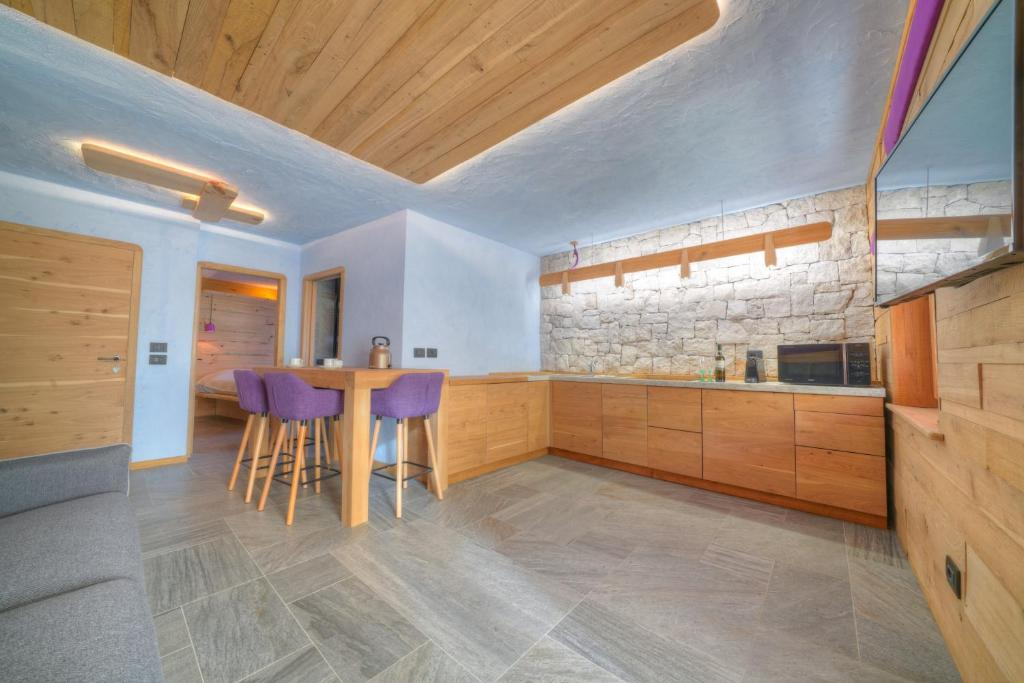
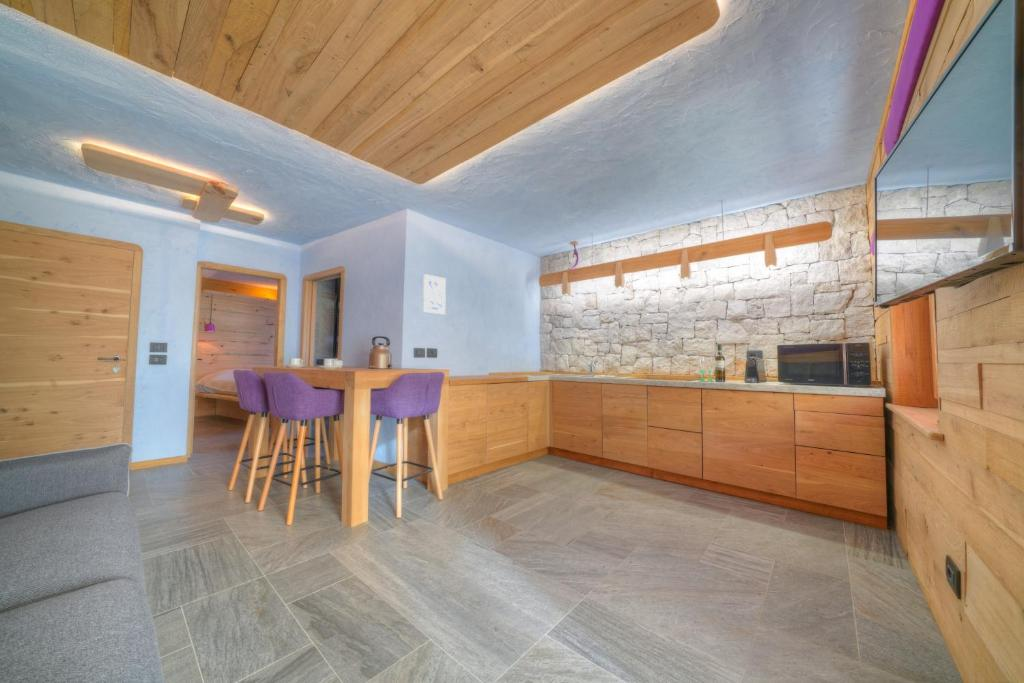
+ wall art (434, 294)
